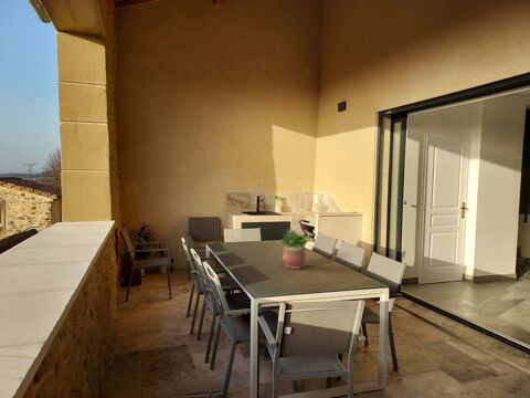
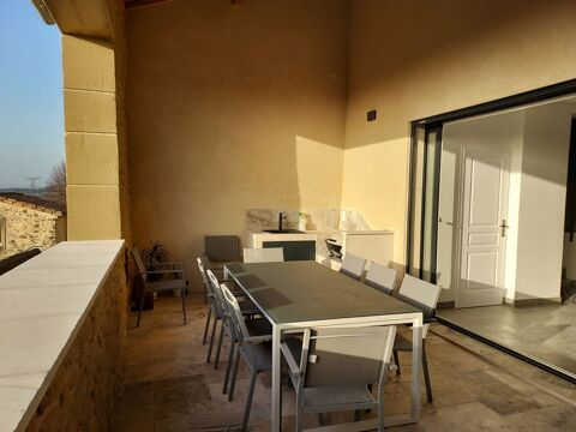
- potted plant (294, 248)
